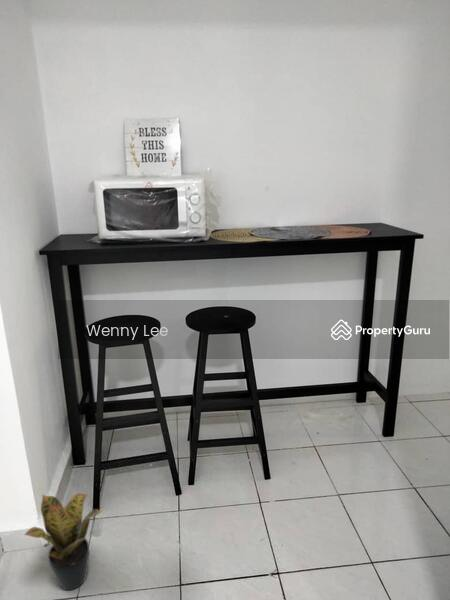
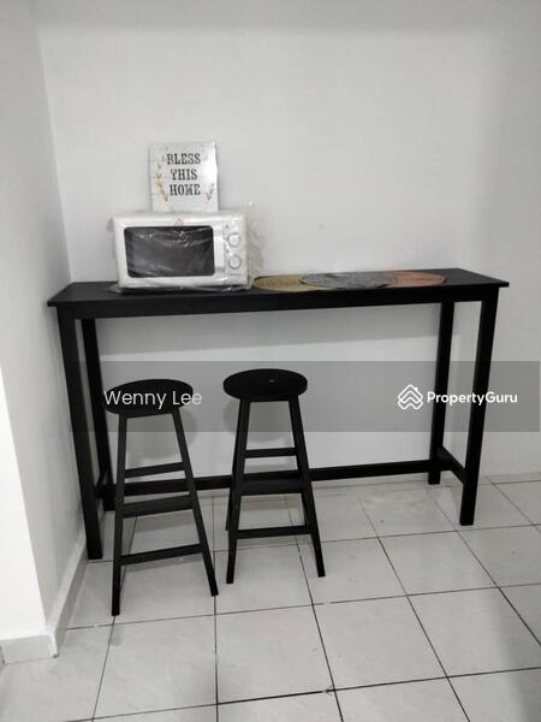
- potted plant (68, 534)
